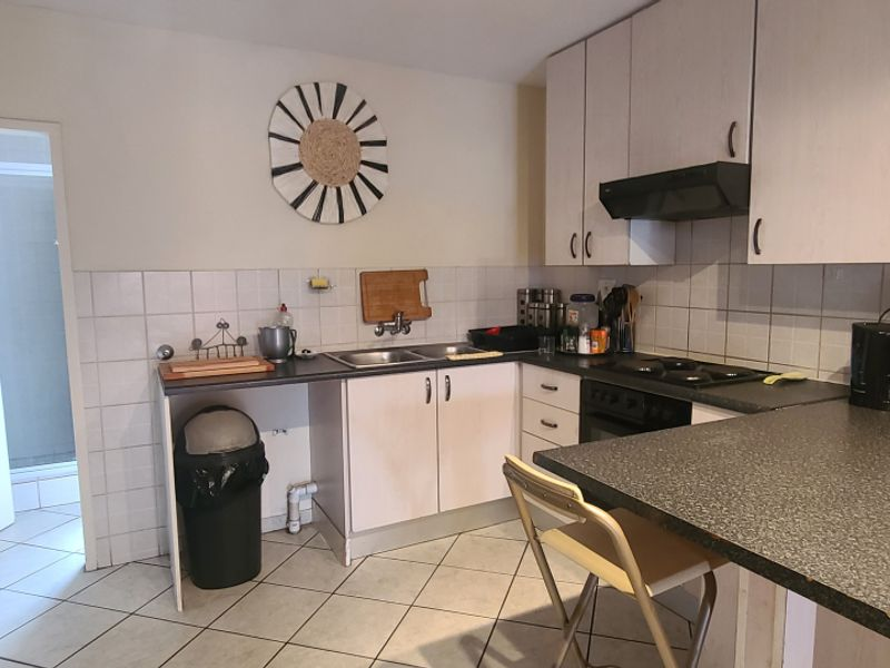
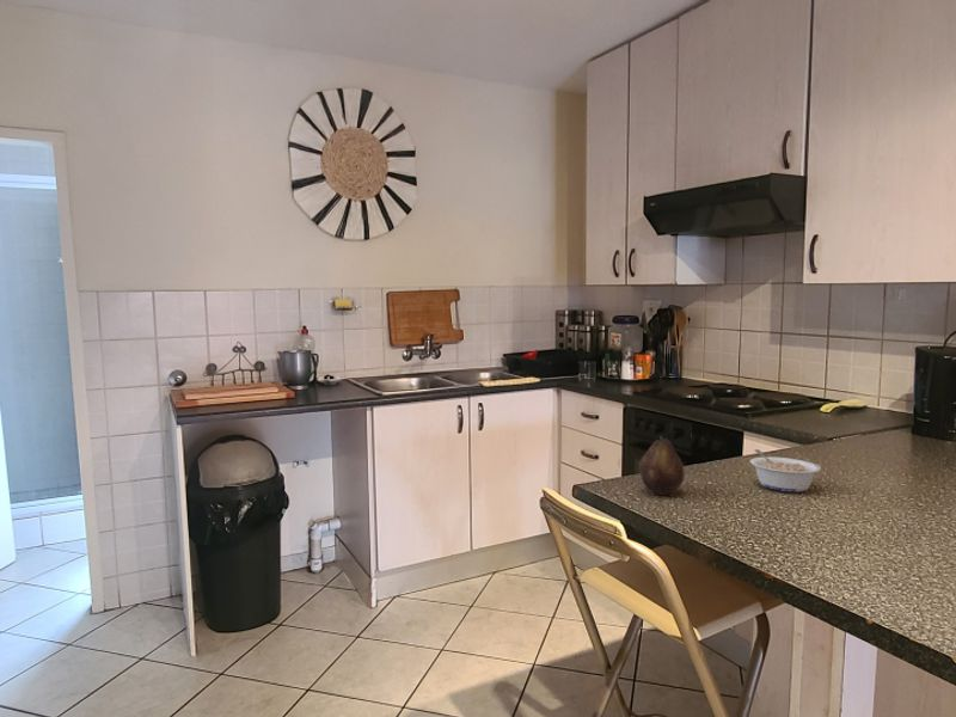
+ legume (780, 472)
+ fruit (661, 464)
